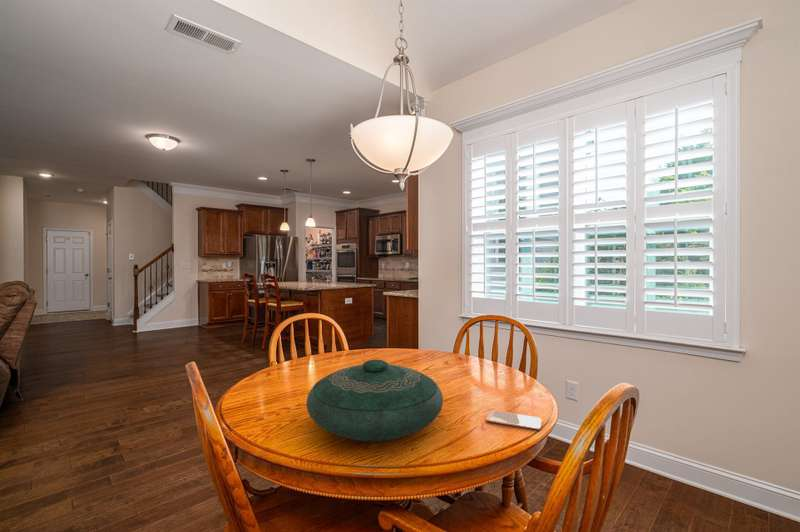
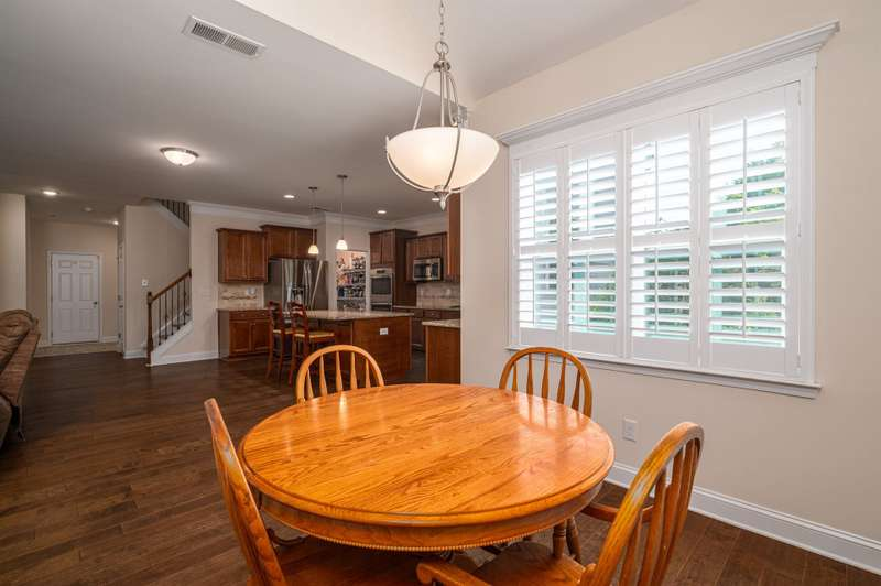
- decorative bowl (375, 391)
- smartphone (513, 419)
